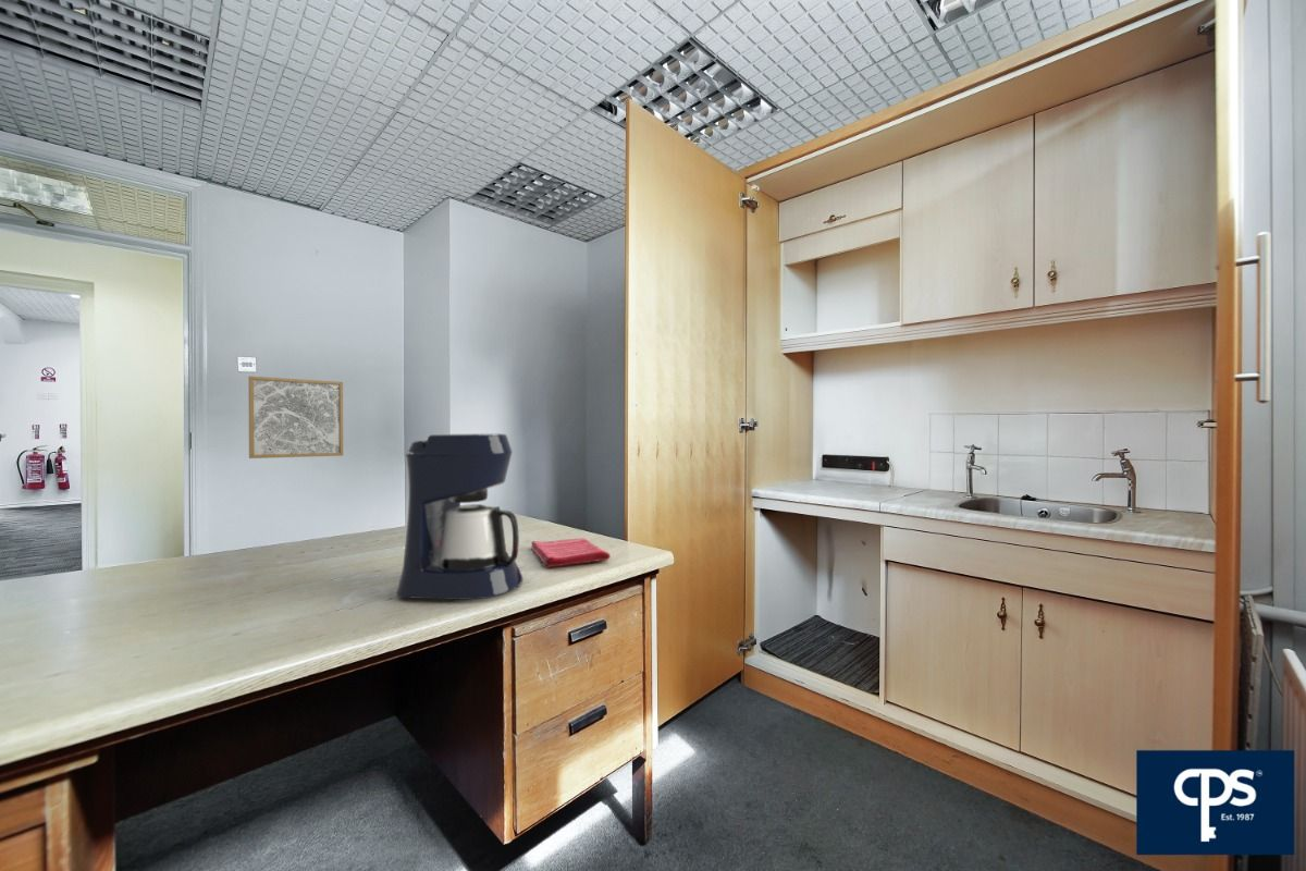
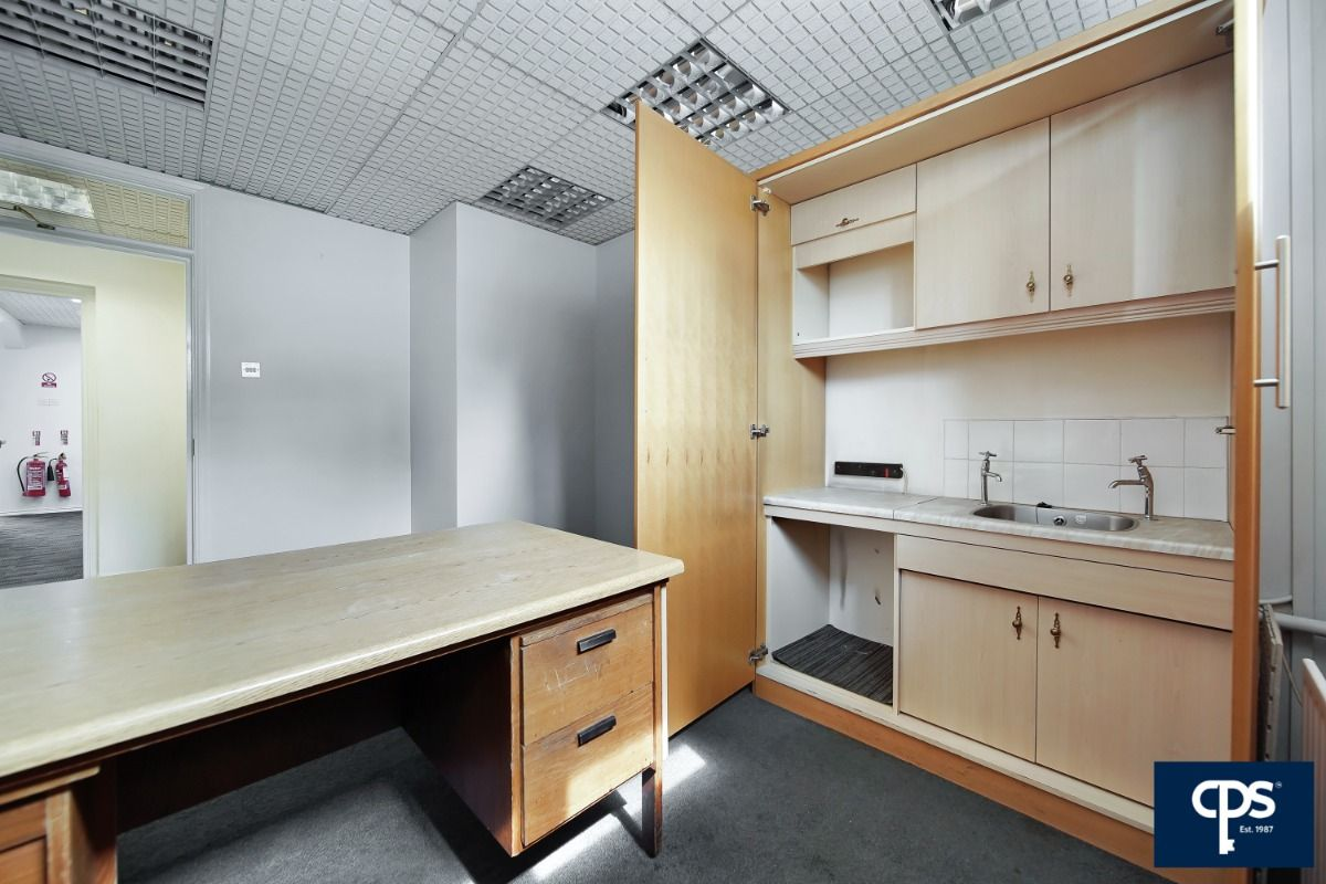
- coffee maker (463, 508)
- dish towel (568, 550)
- wall art (298, 418)
